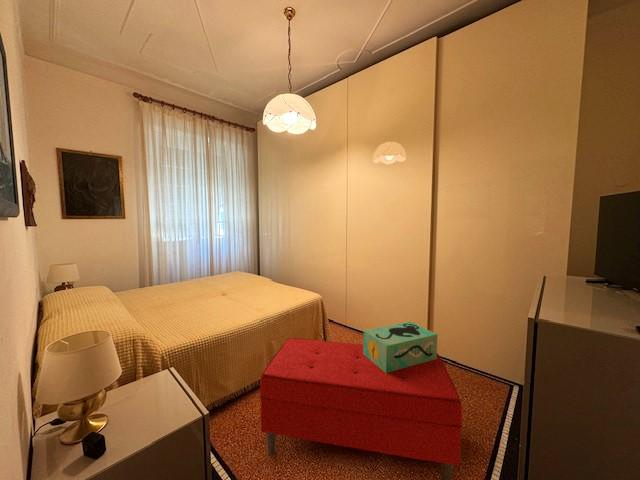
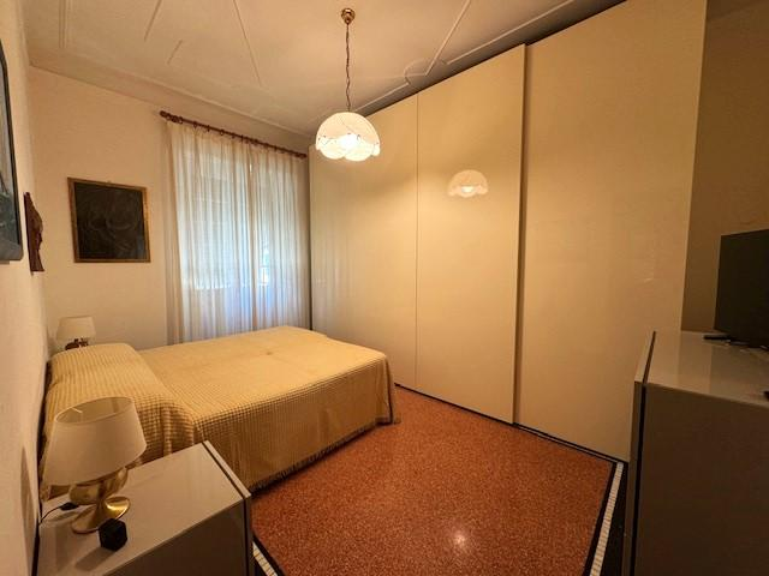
- decorative box (399, 344)
- bench (356, 400)
